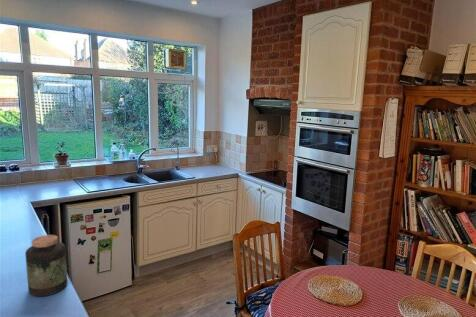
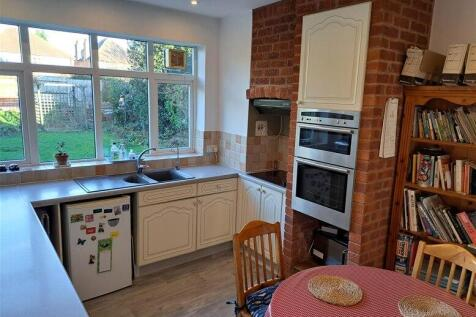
- jar (46, 263)
